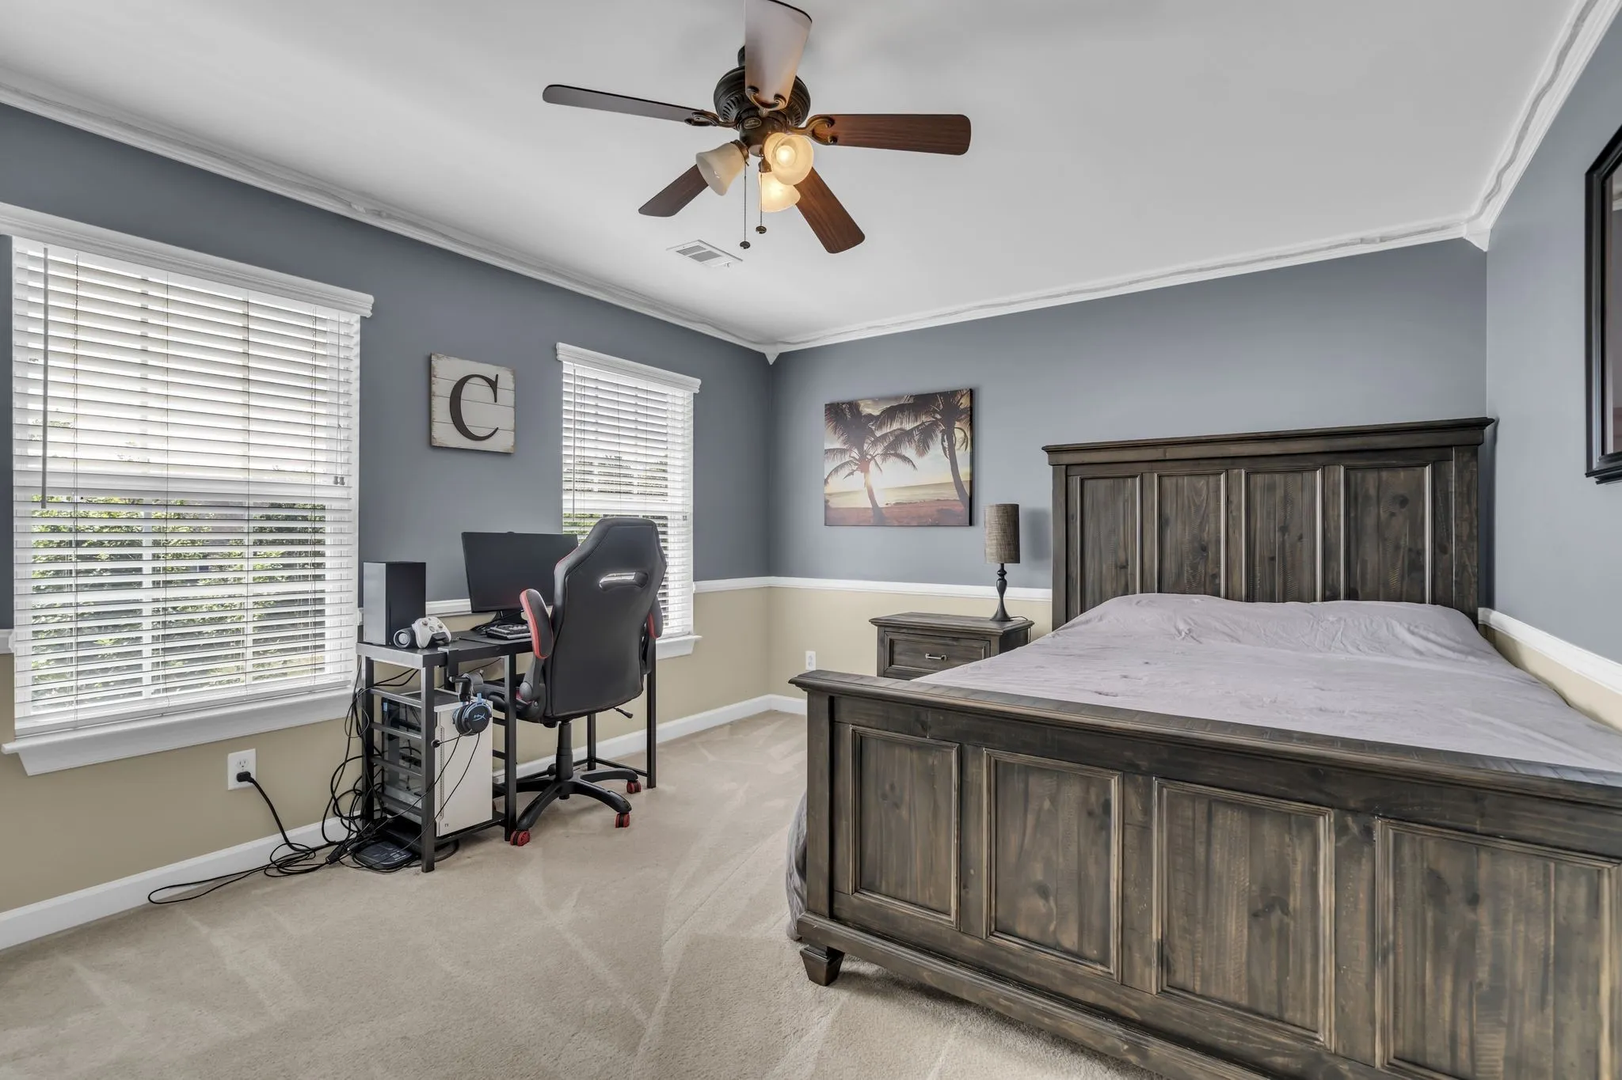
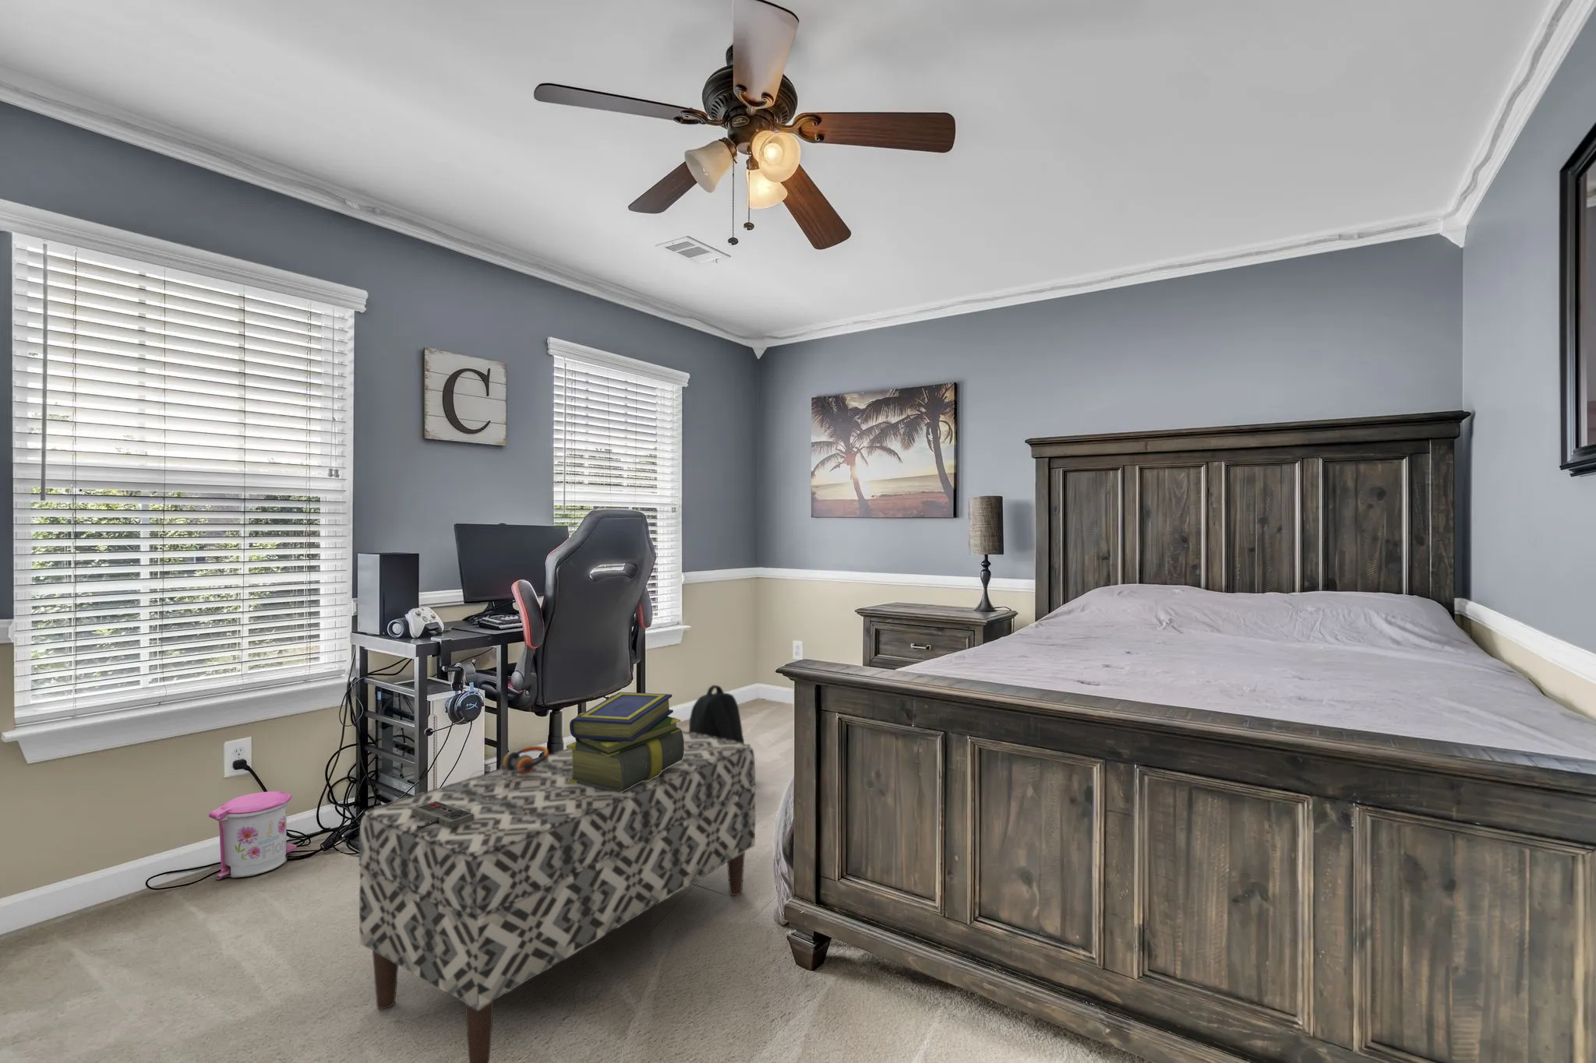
+ trash can (254, 832)
+ backpack (716, 733)
+ stack of books (627, 737)
+ game controller (434, 815)
+ bench (584, 857)
+ headphones (514, 764)
